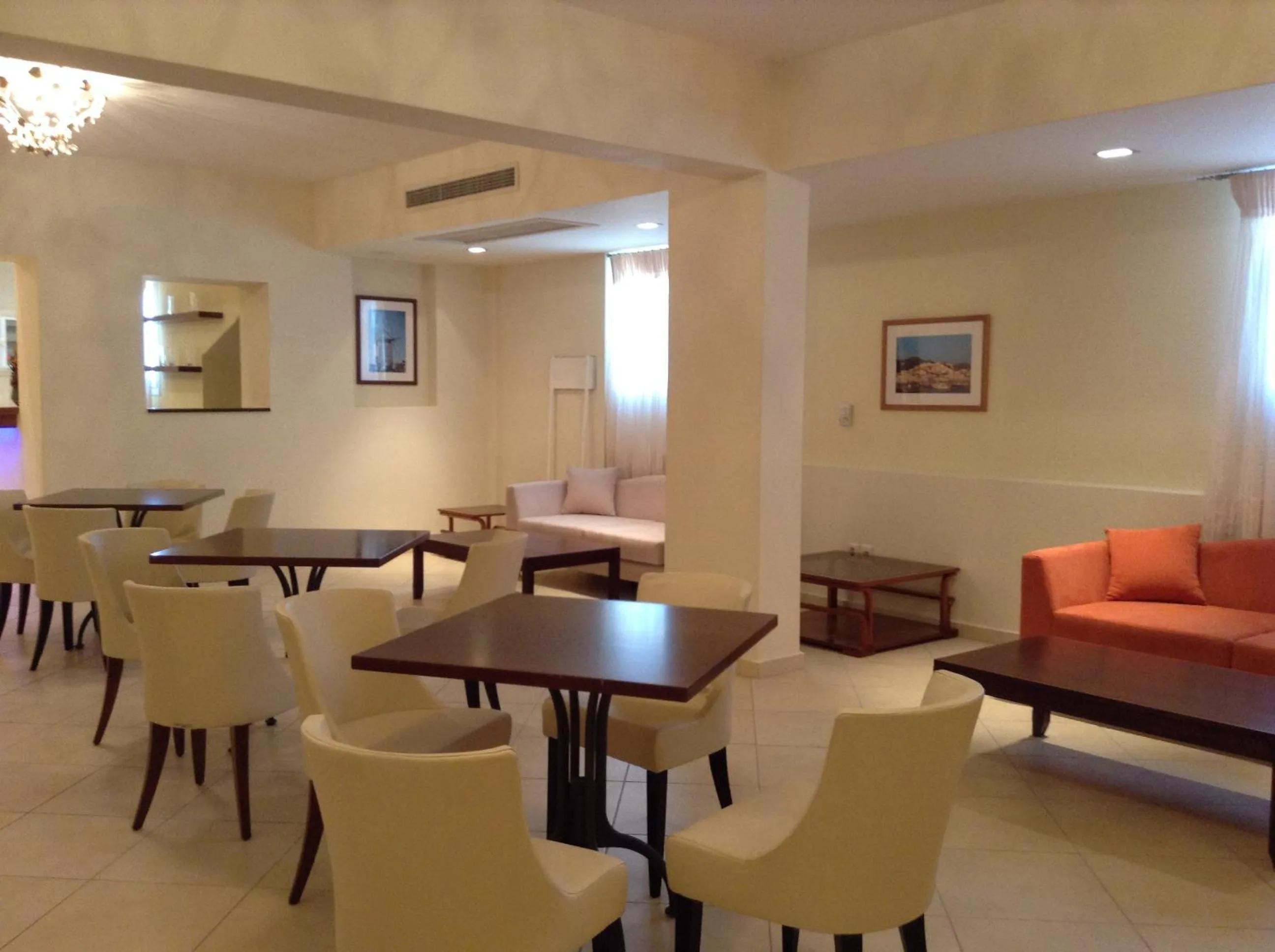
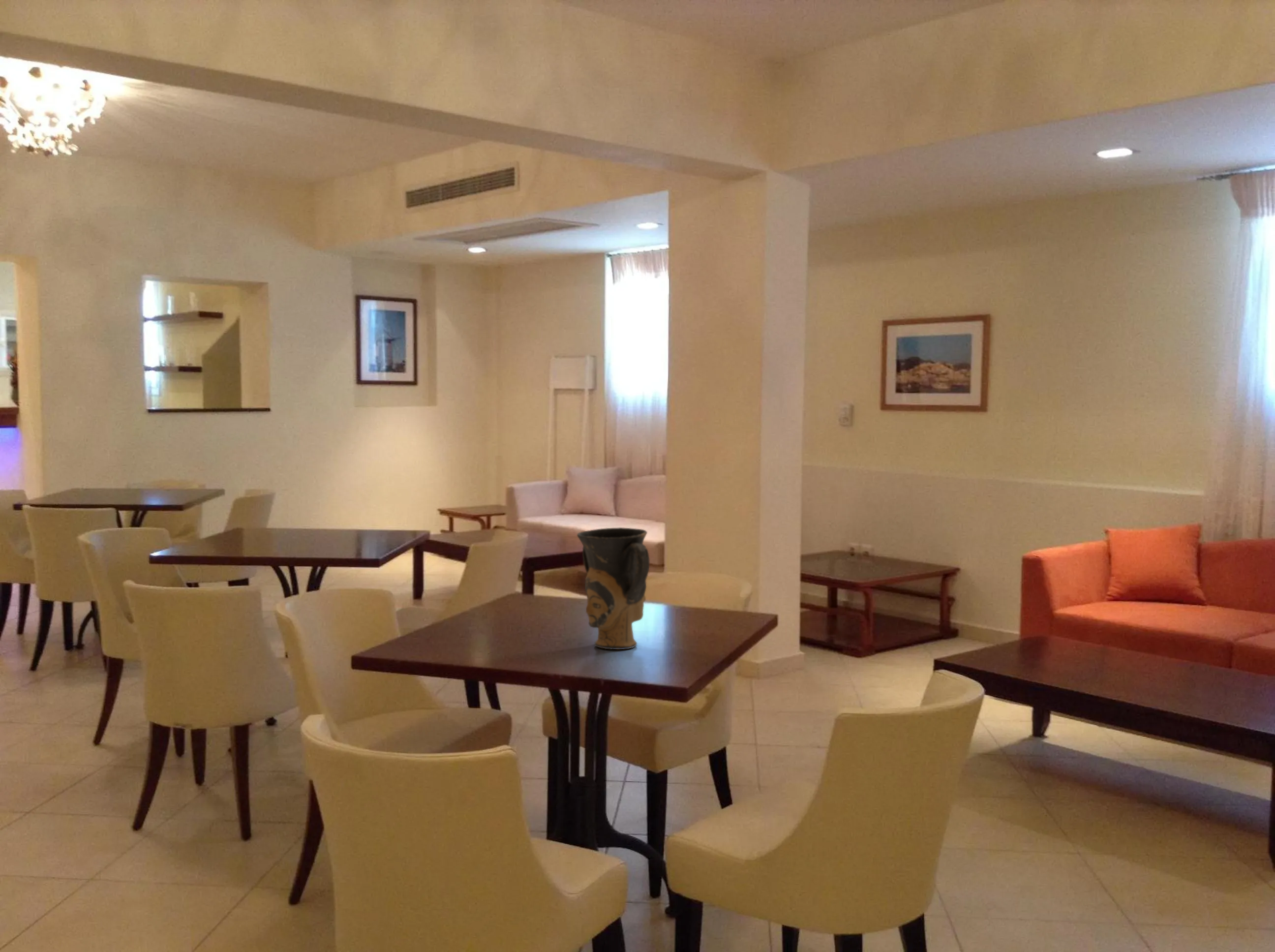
+ vase (613, 588)
